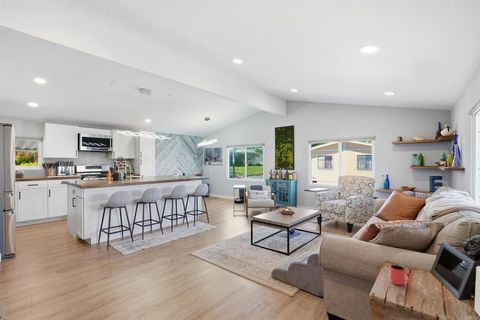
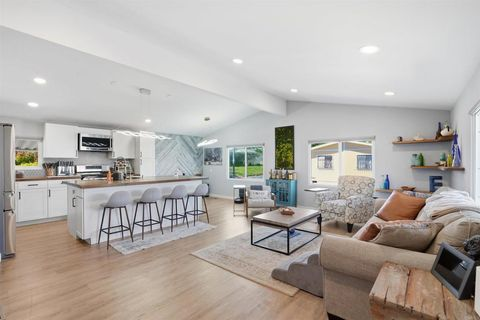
- cup (400, 275)
